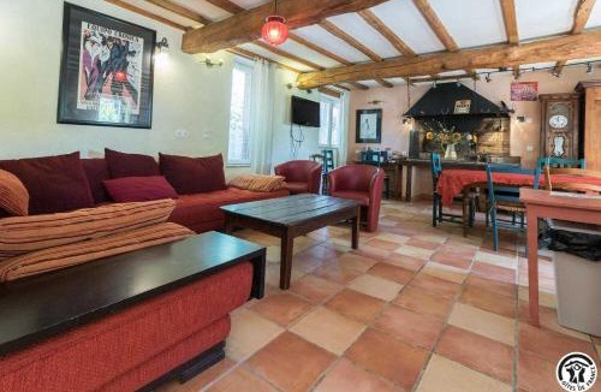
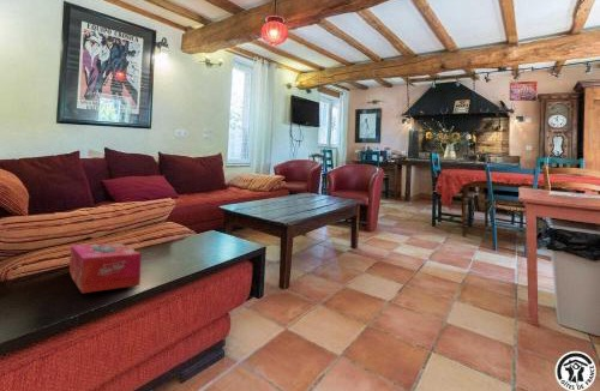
+ tissue box (103, 264)
